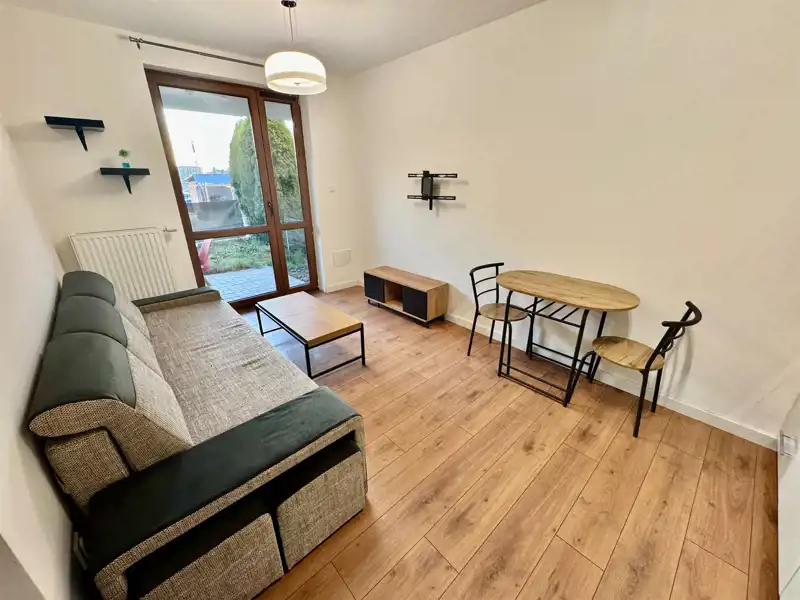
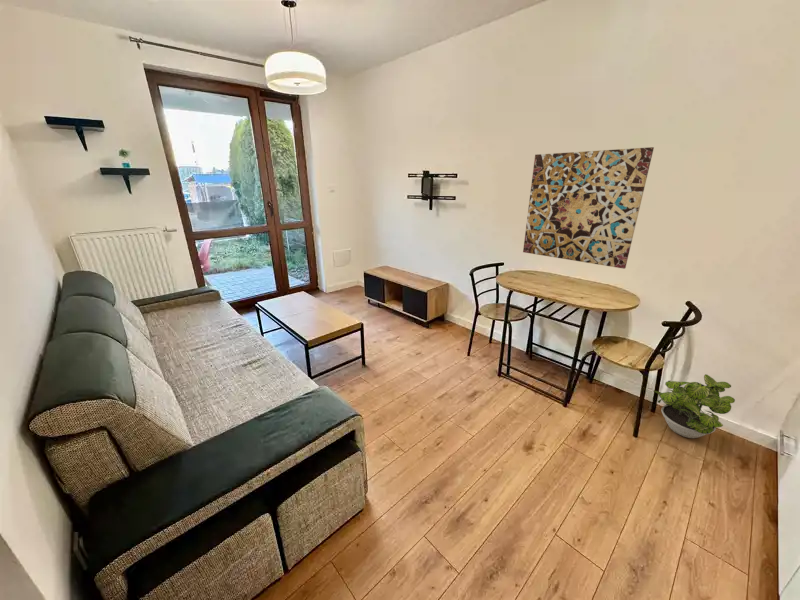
+ wall art (577, 208)
+ potted plant (688, 404)
